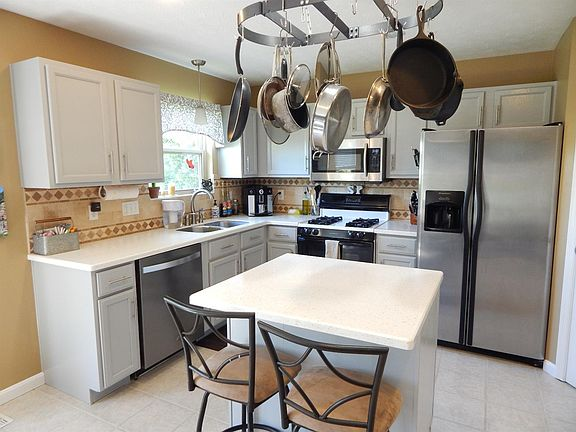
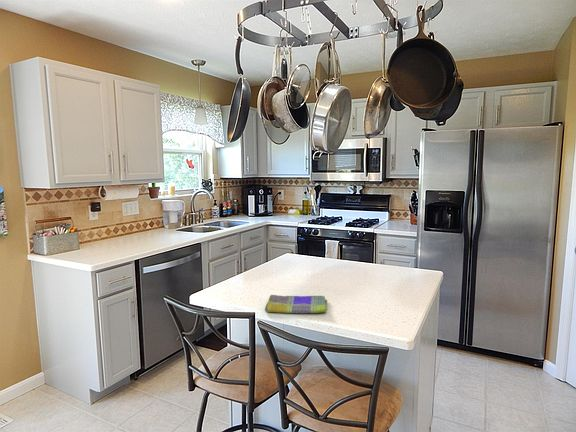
+ dish towel (296, 303)
